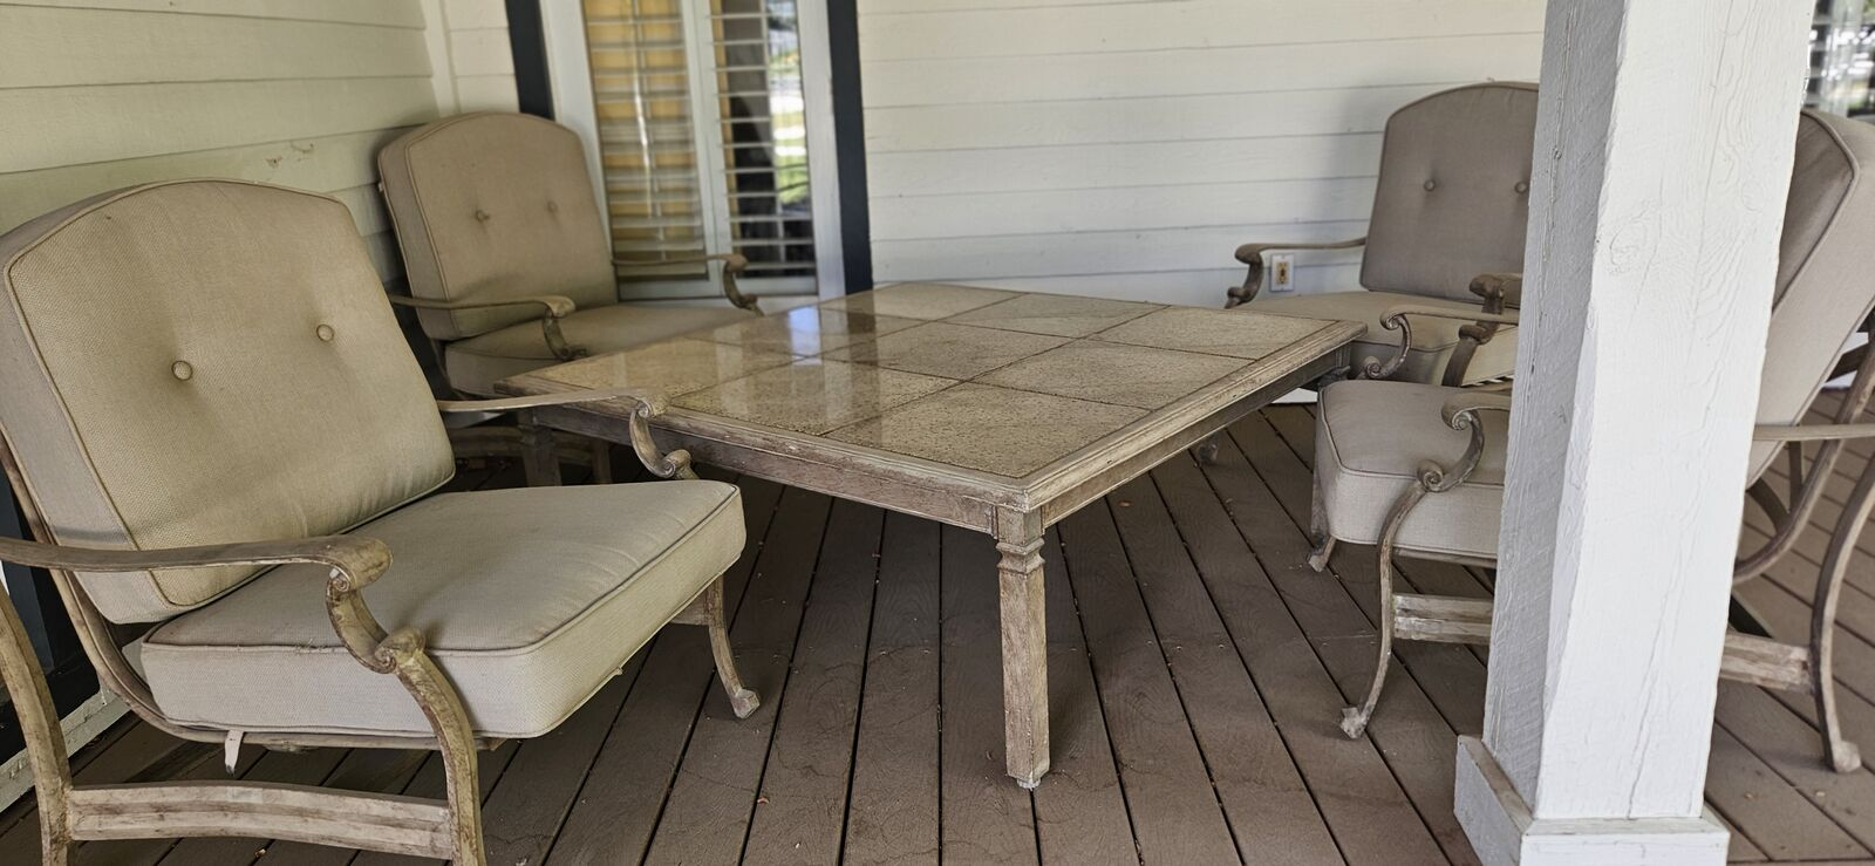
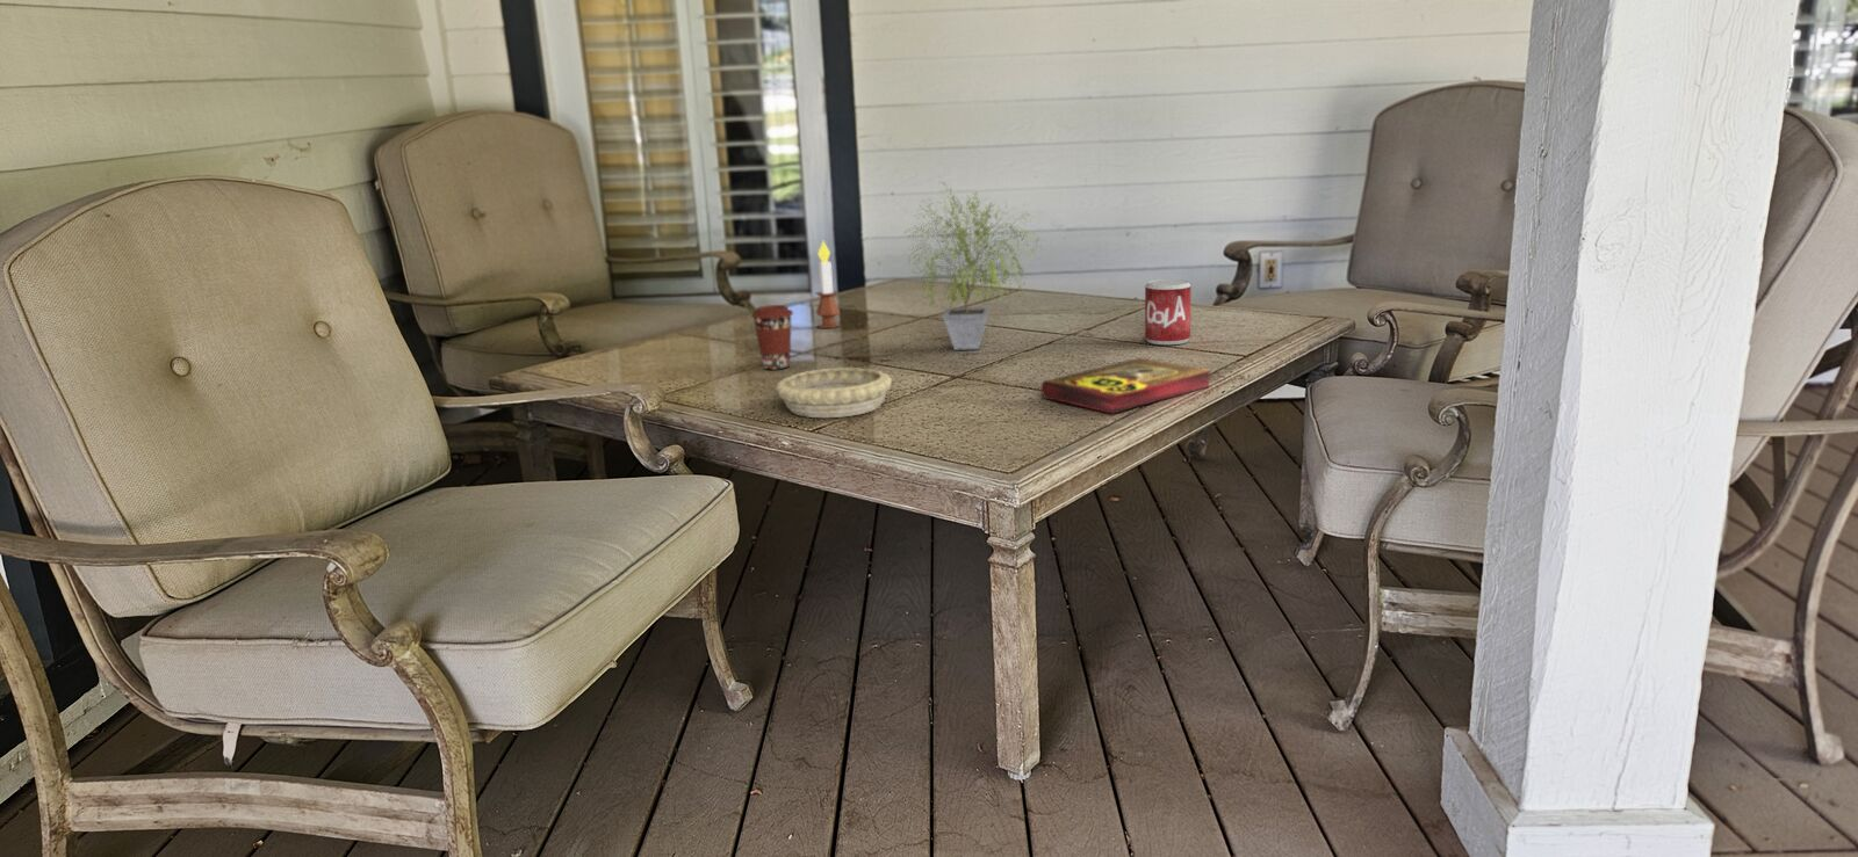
+ candle (826, 283)
+ beverage can (1167, 311)
+ book (1127, 382)
+ decorative bowl (834, 392)
+ coffee cup (774, 336)
+ potted plant (973, 263)
